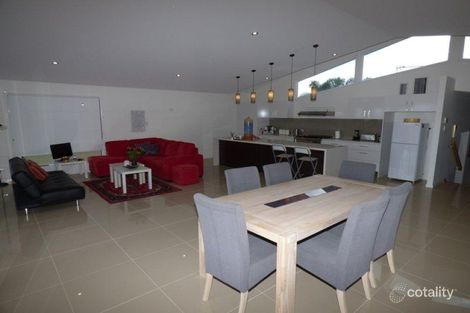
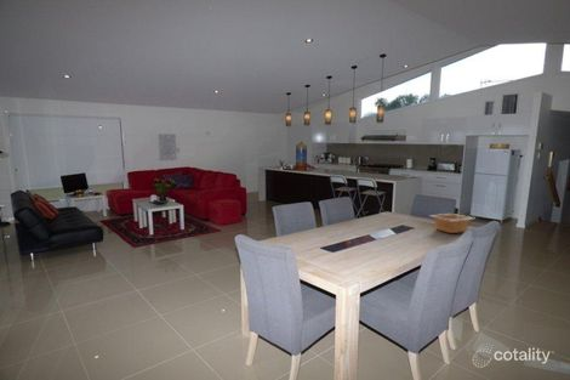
+ serving bowl (450, 223)
